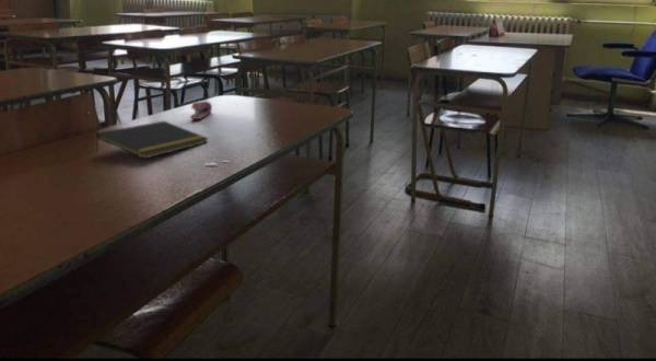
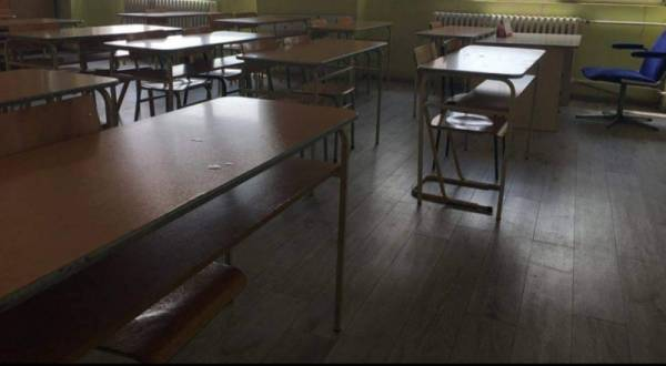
- notepad (154, 138)
- stapler (201, 108)
